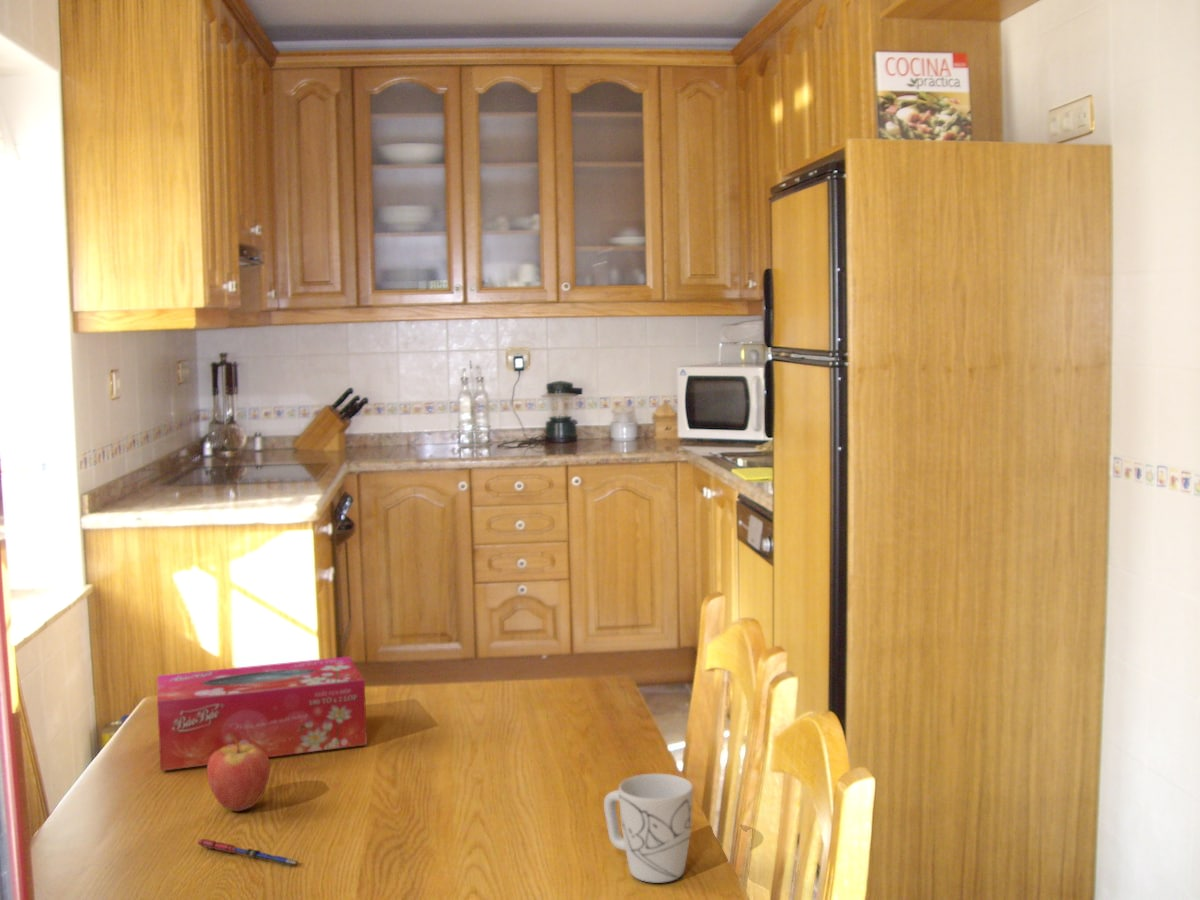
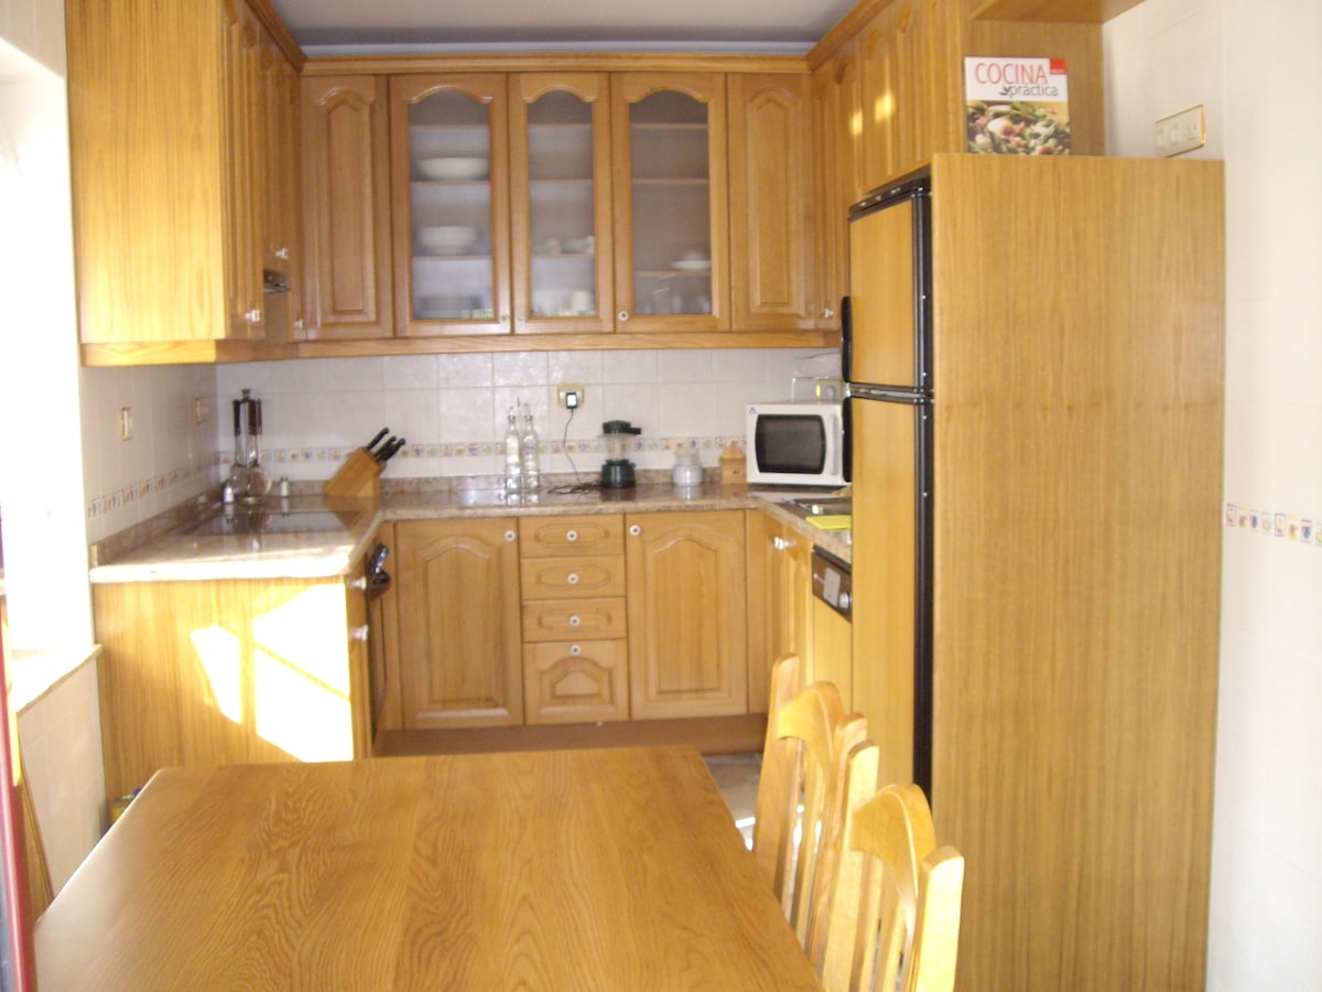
- fruit (238, 770)
- tissue box (261, 709)
- pen (247, 850)
- mug (645, 826)
